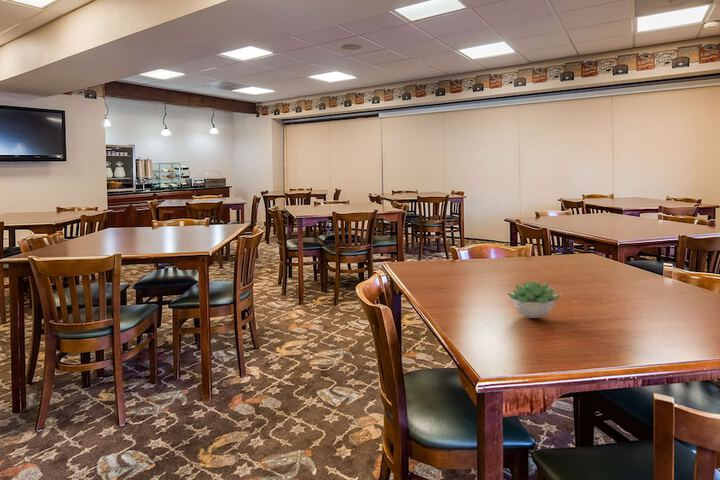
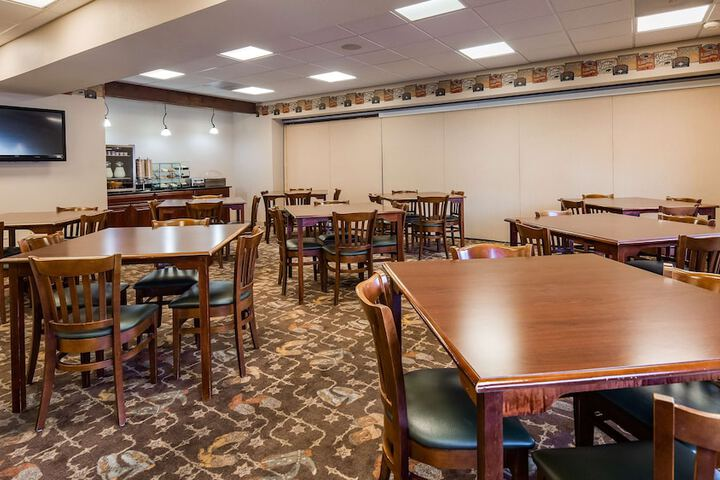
- succulent plant (533, 300)
